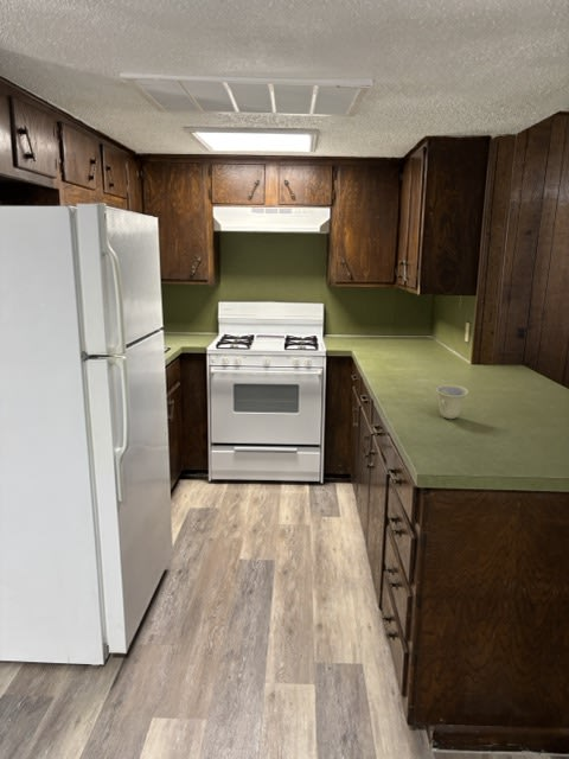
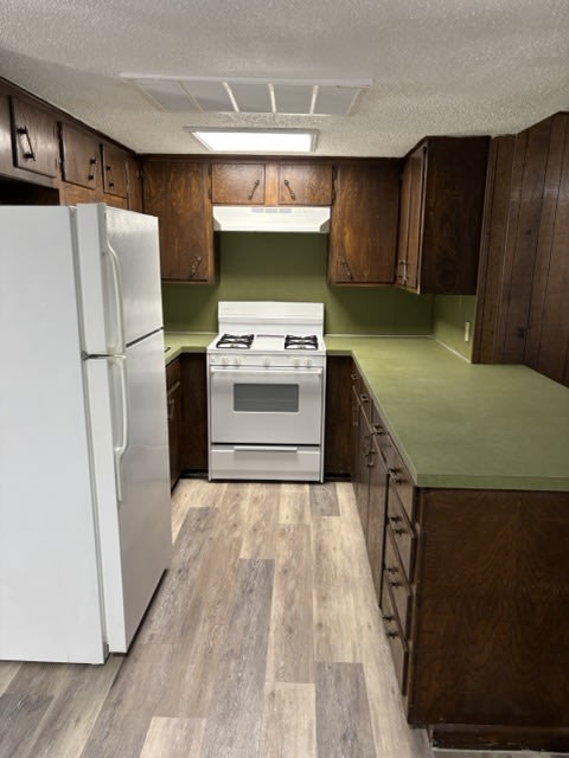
- cup (450, 402)
